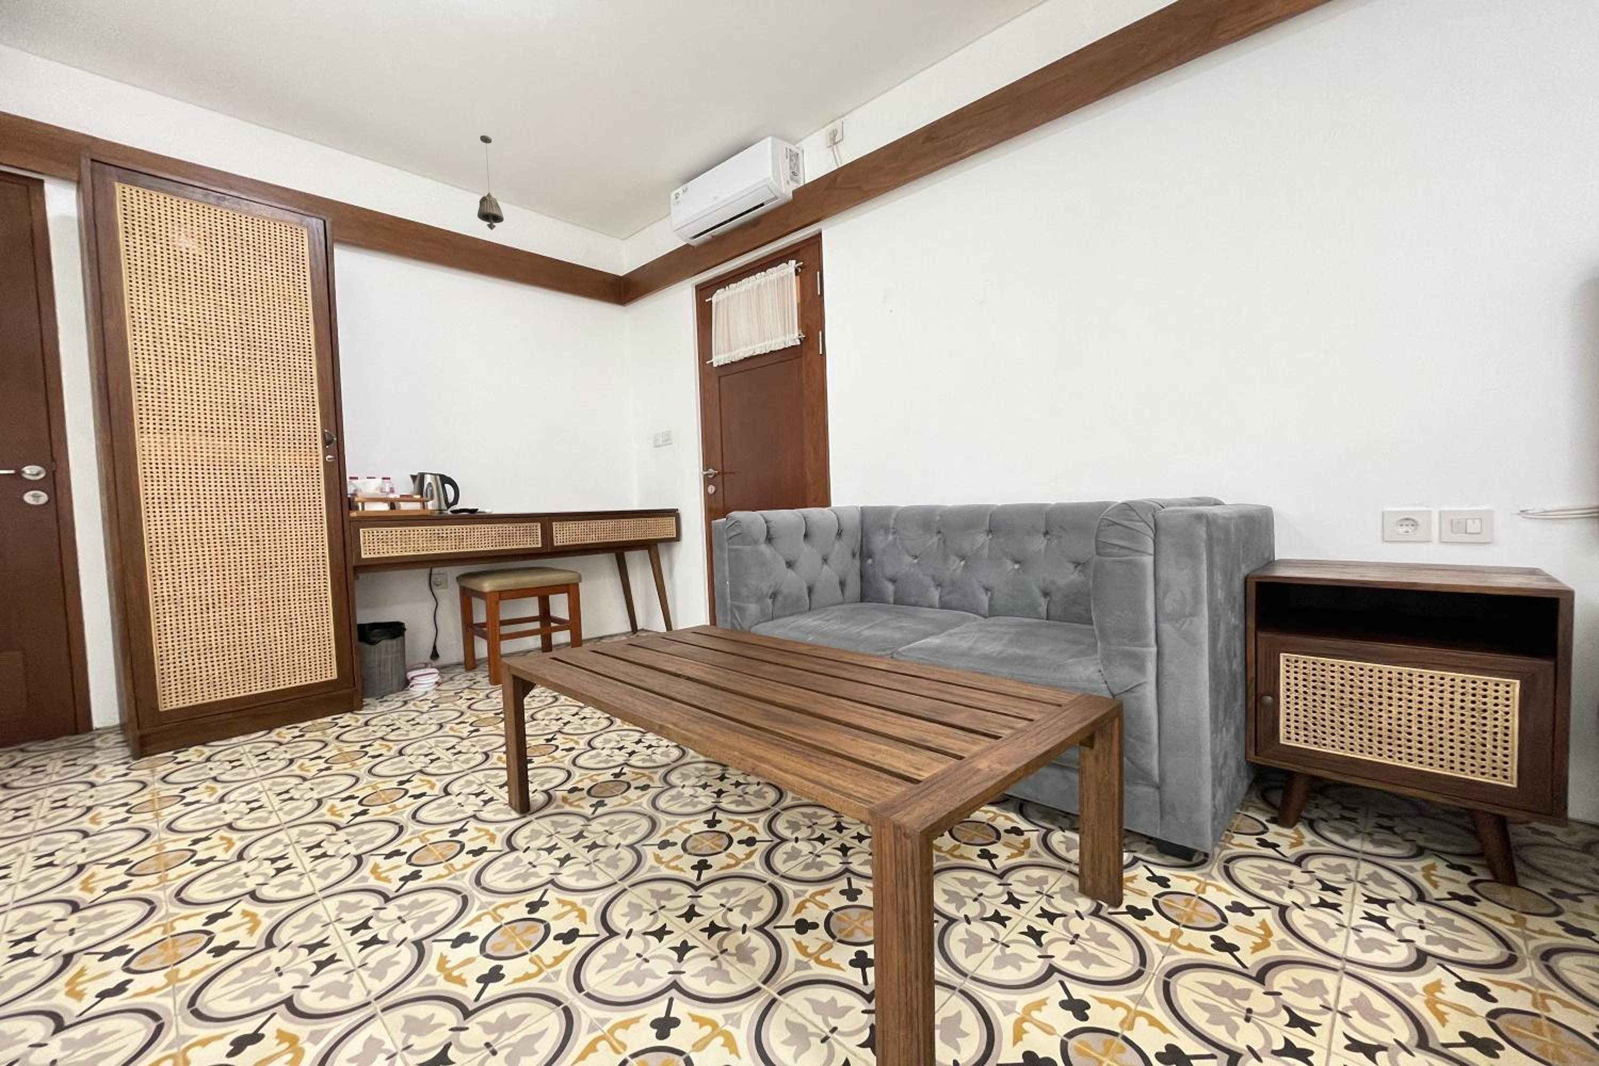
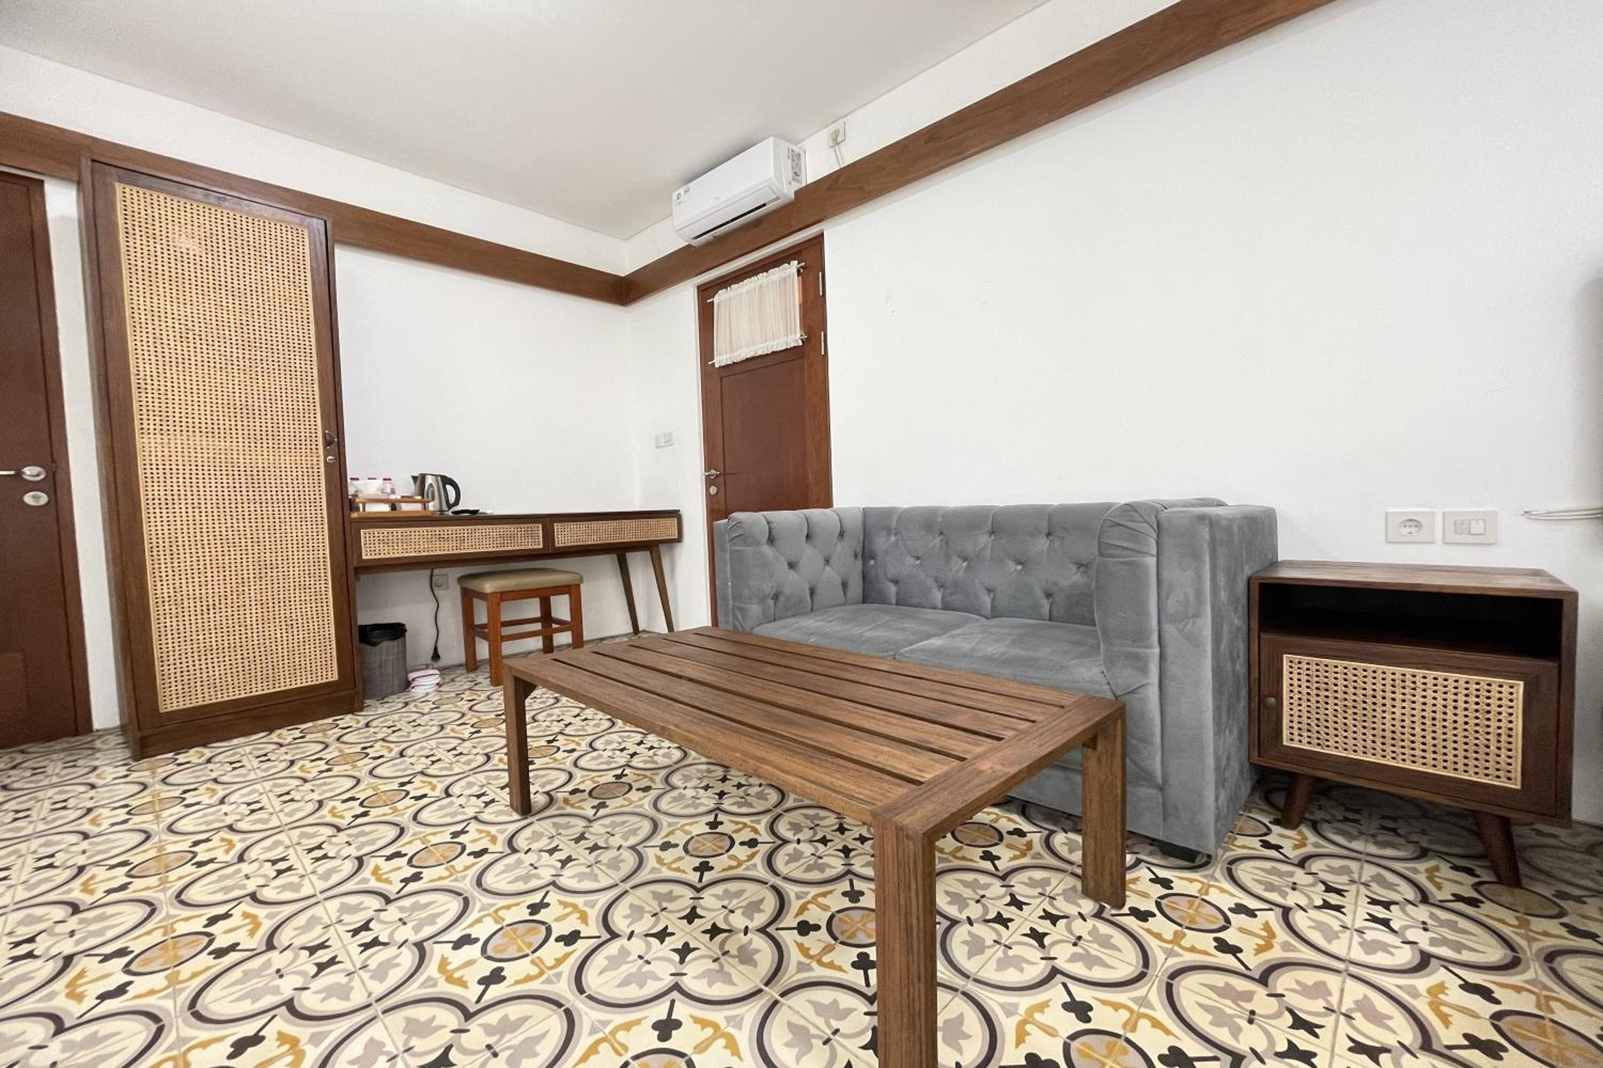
- pendant light (488, 184)
